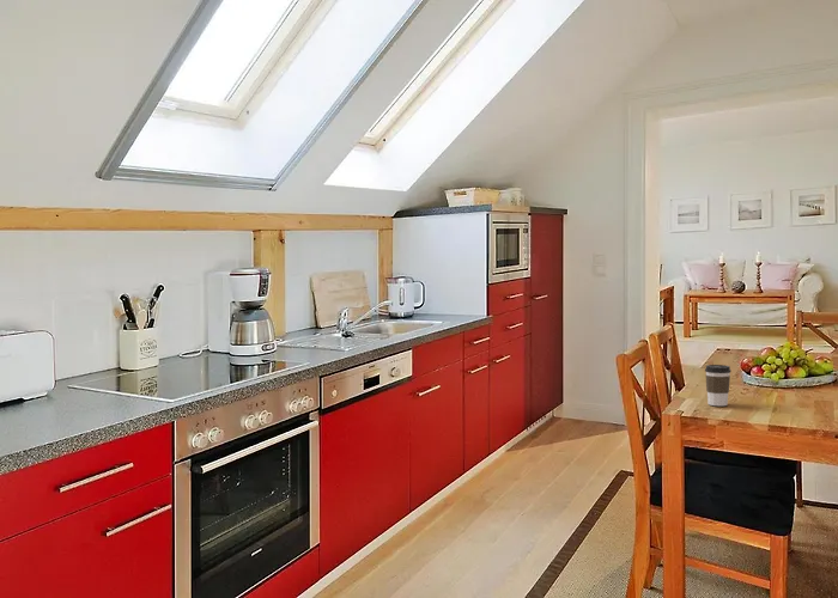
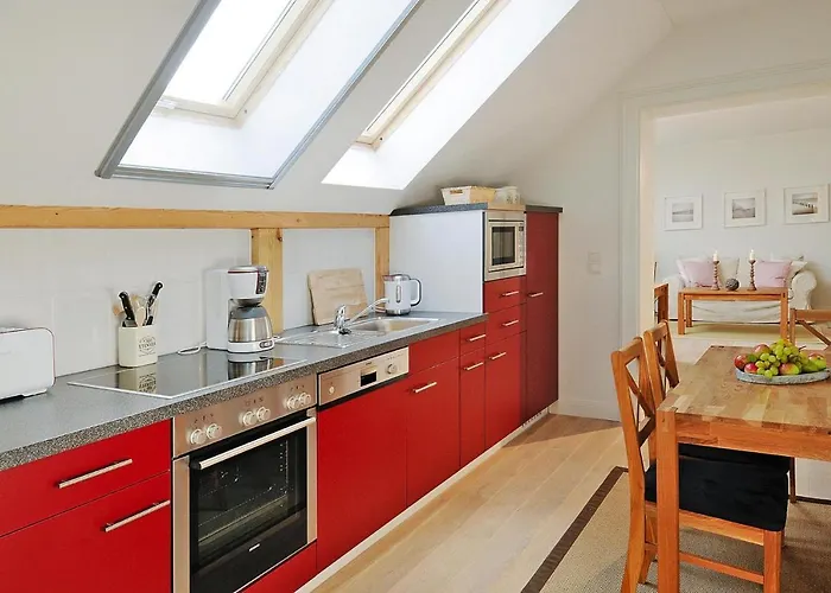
- coffee cup (717, 385)
